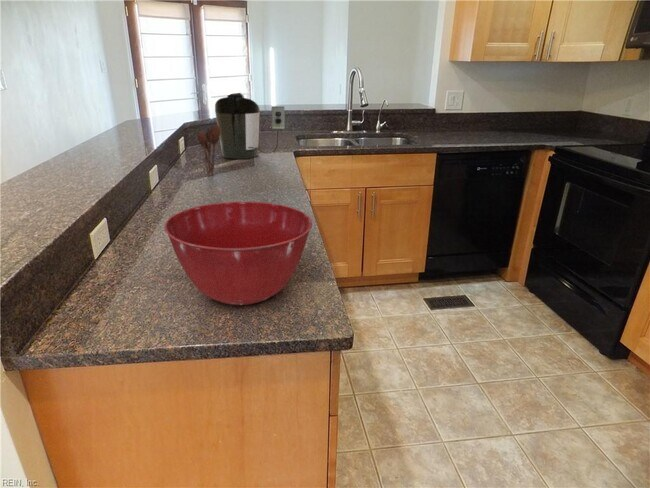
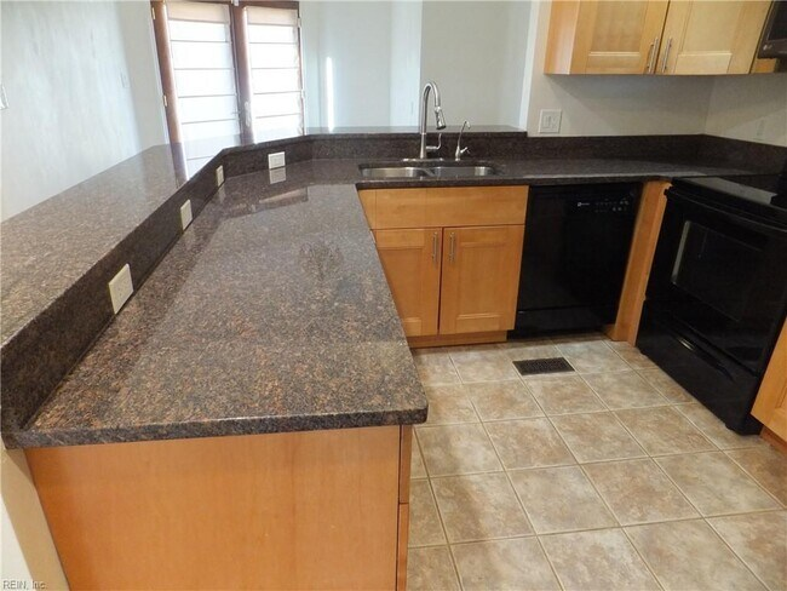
- mixing bowl (242, 255)
- coffee maker (250, 125)
- utensil holder (210, 150)
